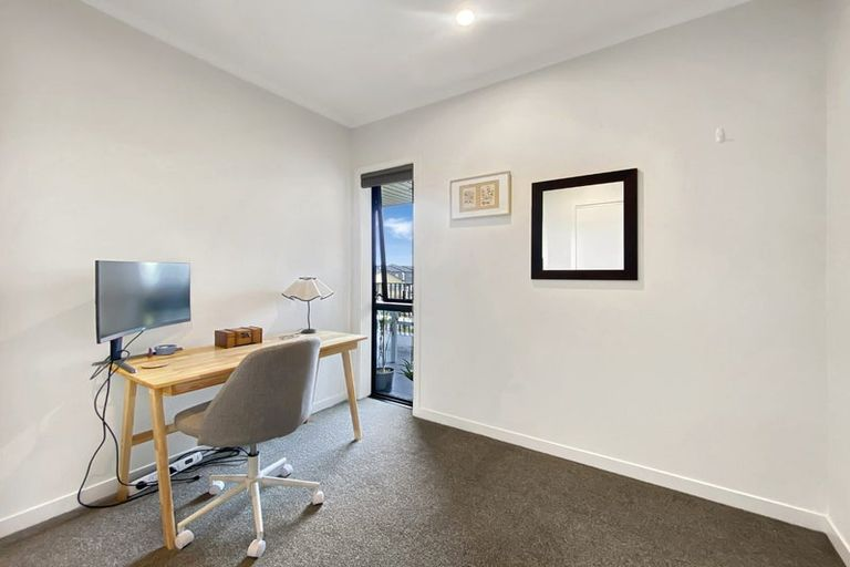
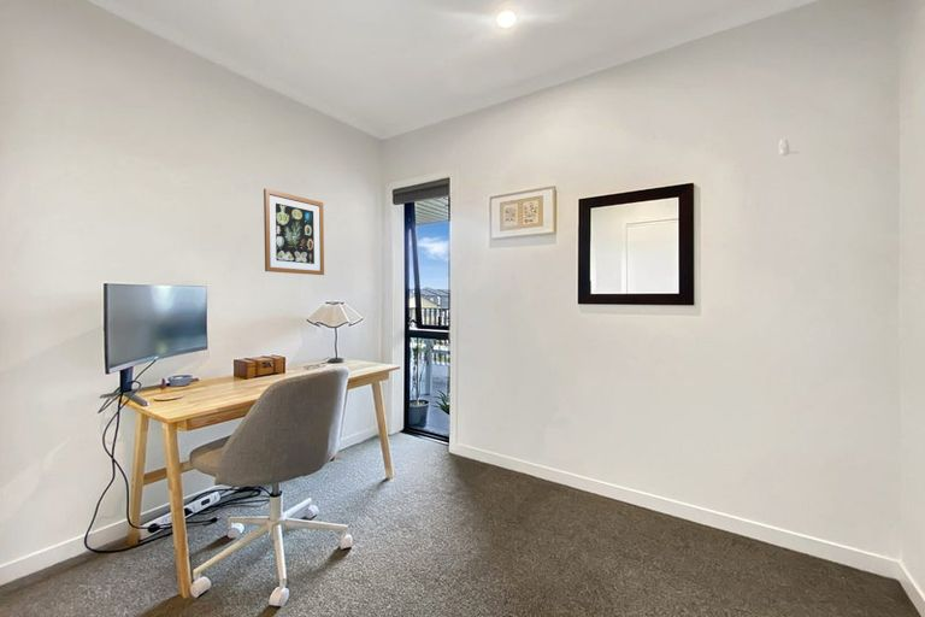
+ wall art (295, 234)
